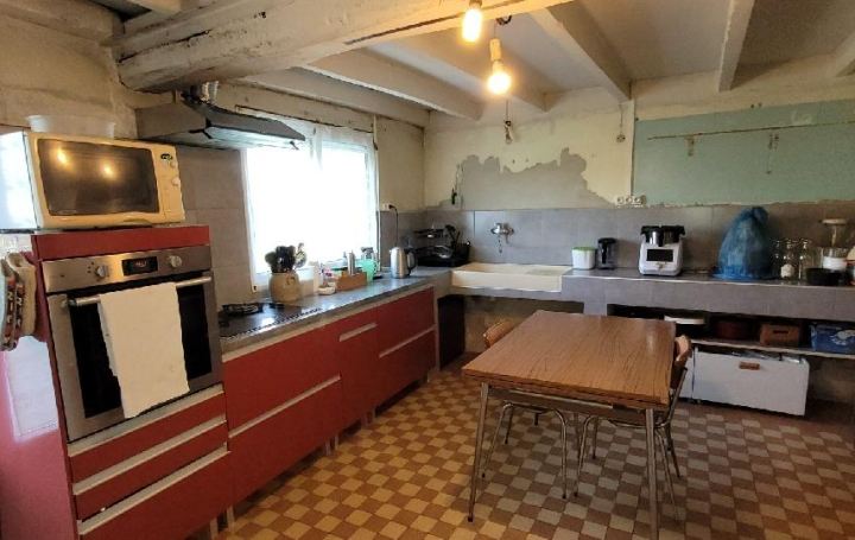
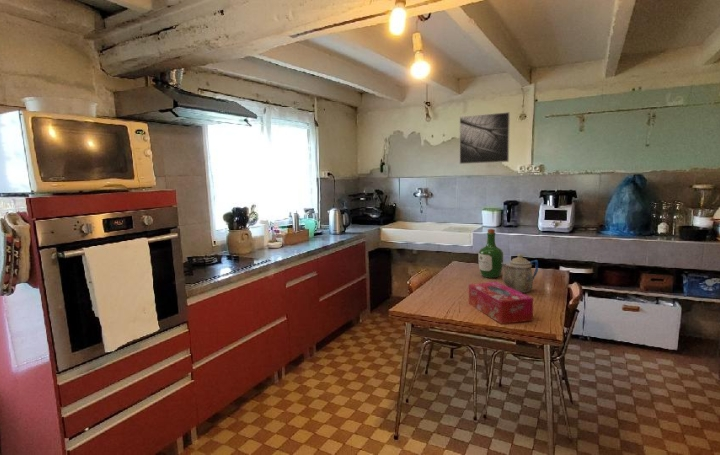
+ wine bottle (490, 252)
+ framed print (483, 139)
+ teapot (519, 272)
+ tissue box (498, 301)
